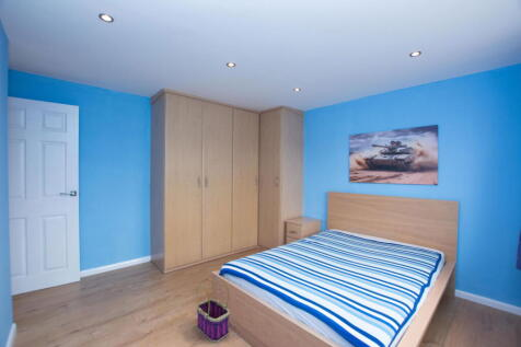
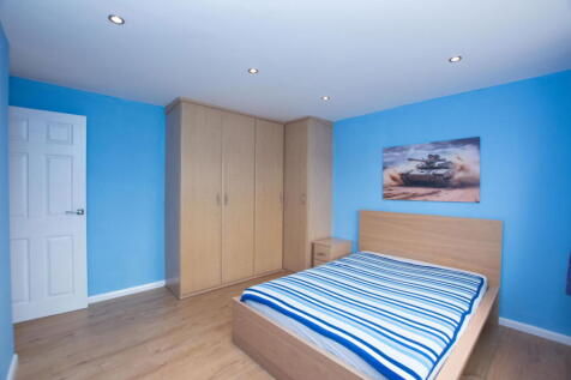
- basket (212, 305)
